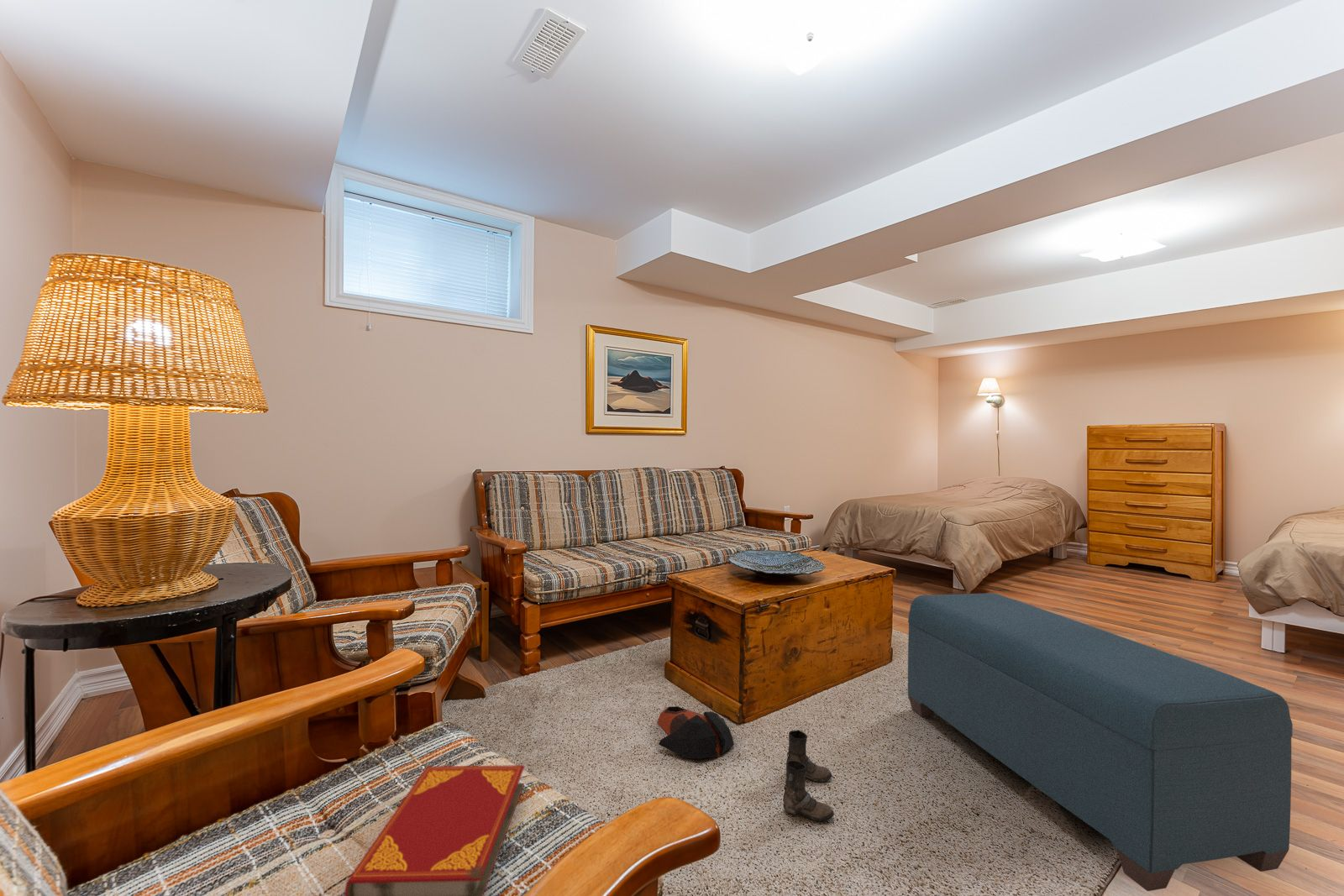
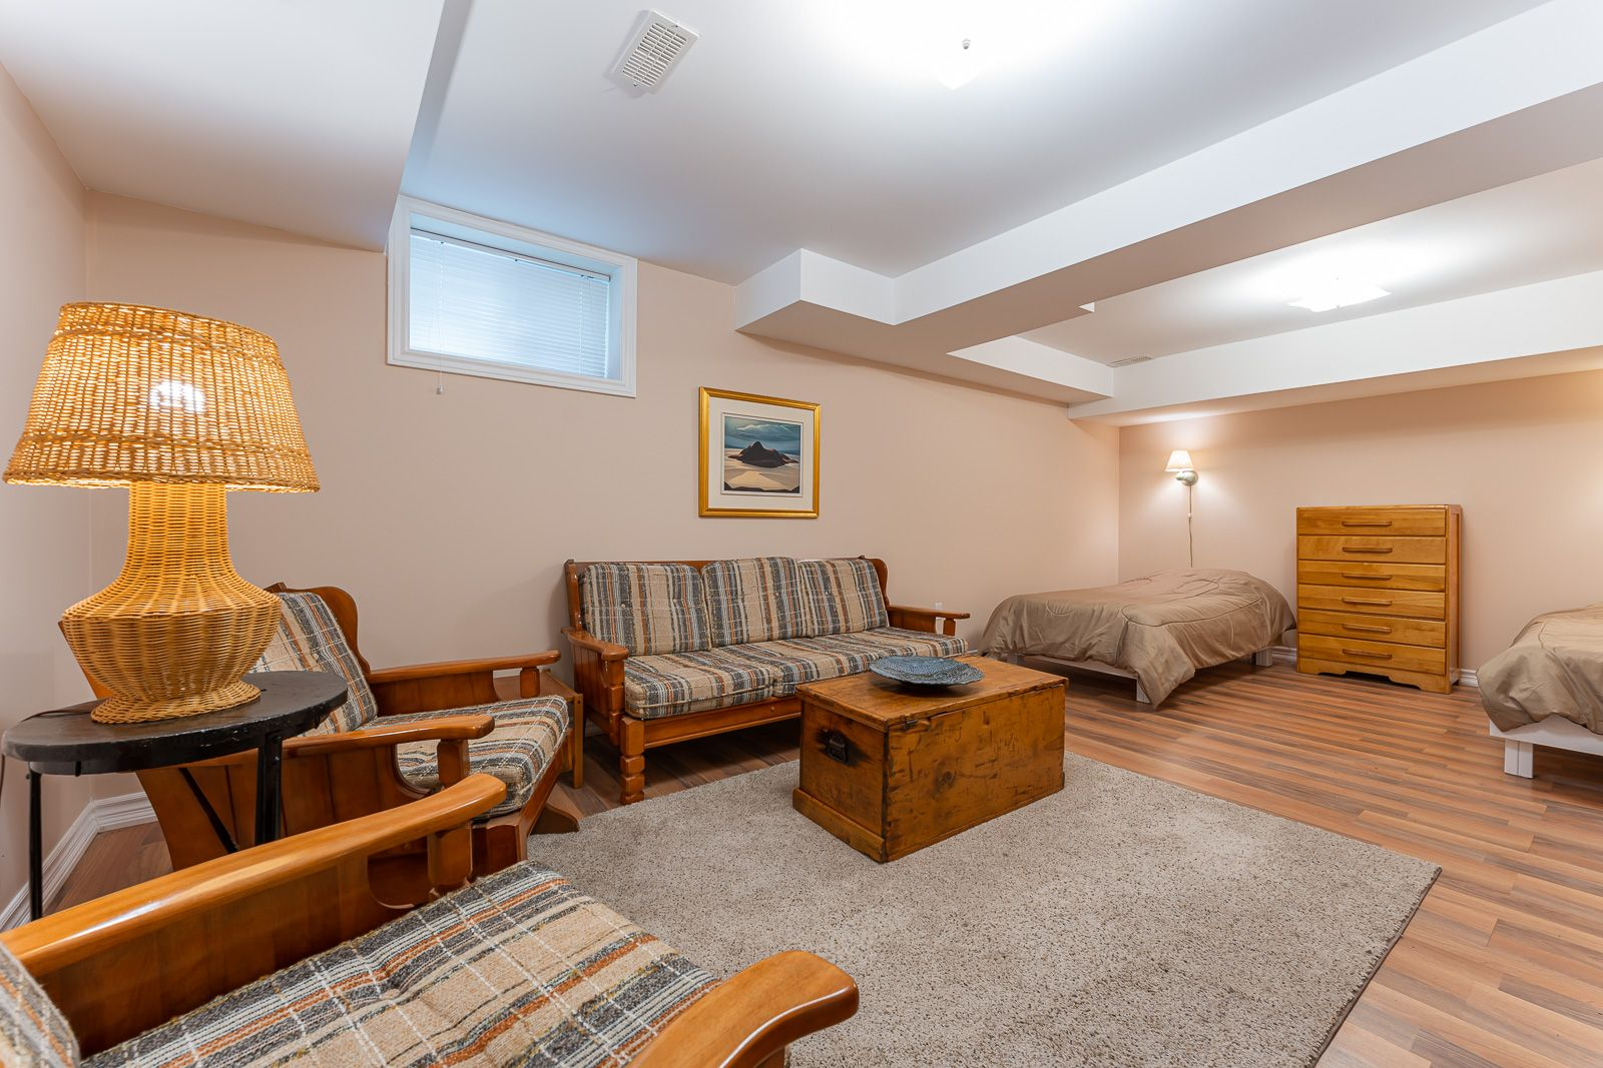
- bag (690, 720)
- bench (1055, 700)
- hardback book (448, 825)
- boots (808, 772)
